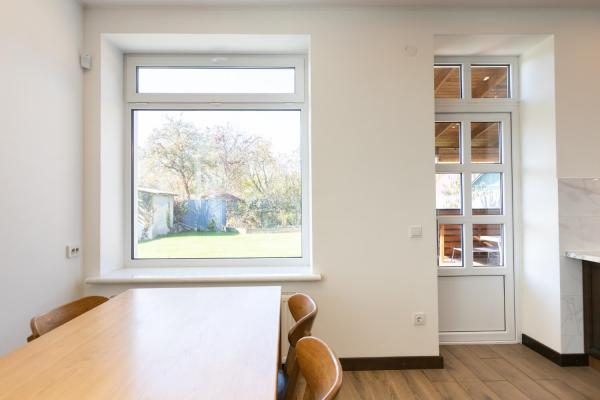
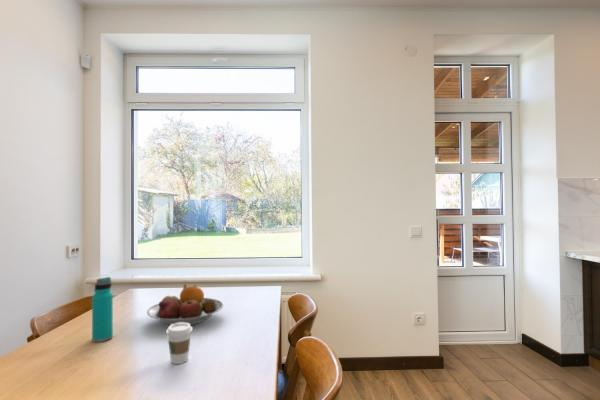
+ coffee cup (179, 343)
+ water bottle (102, 308)
+ fruit bowl (186, 304)
